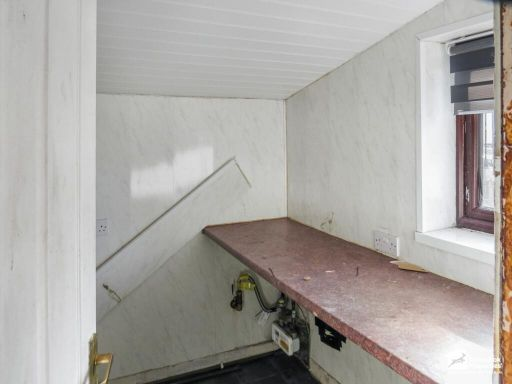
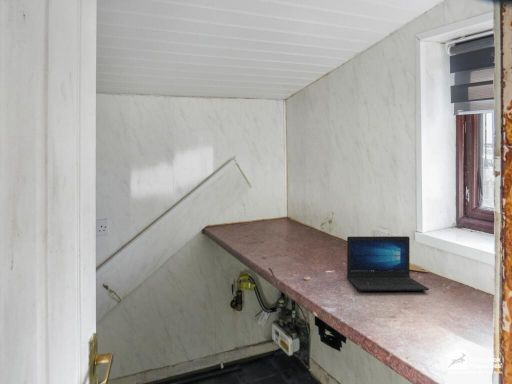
+ laptop (385, 262)
